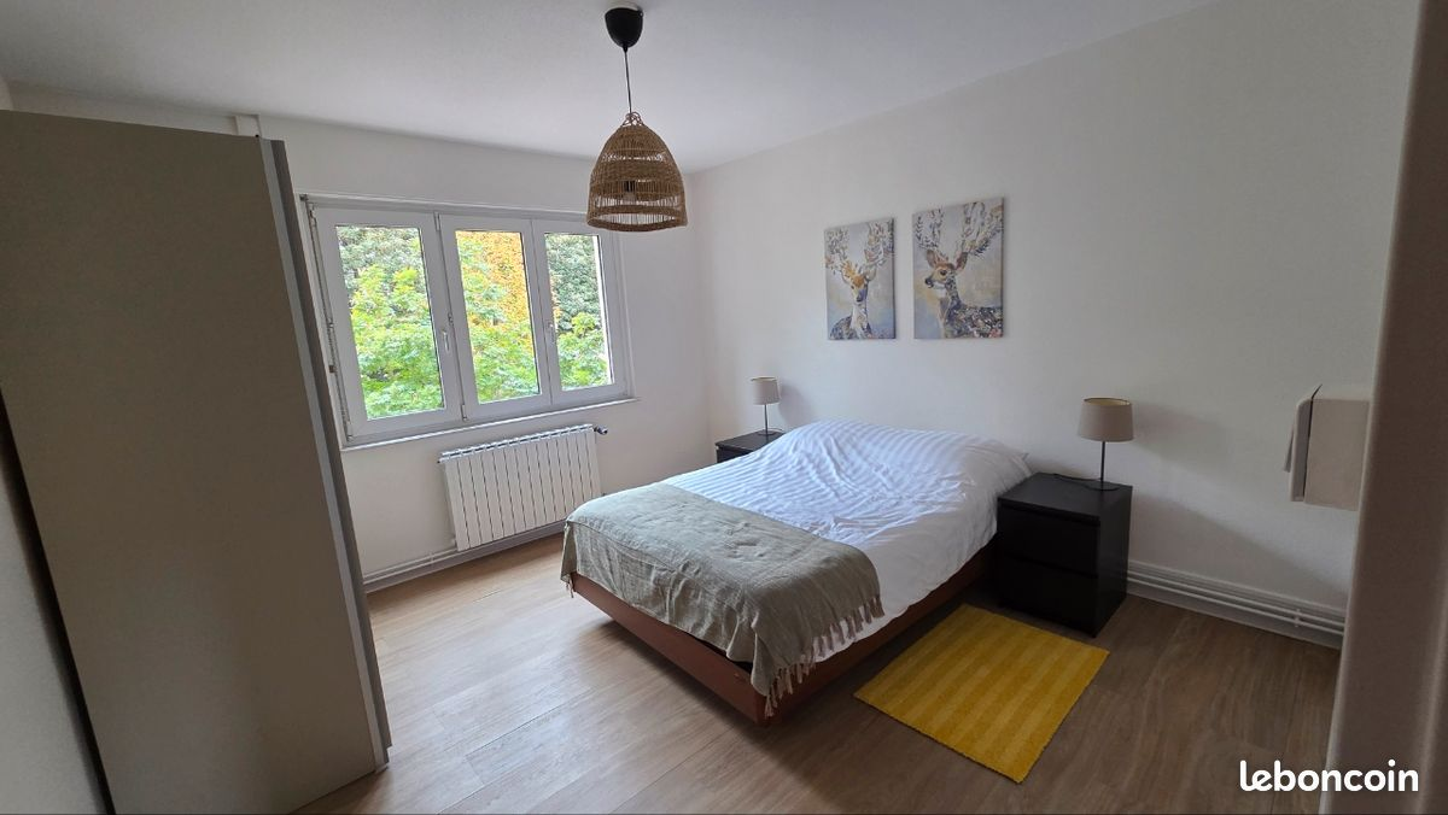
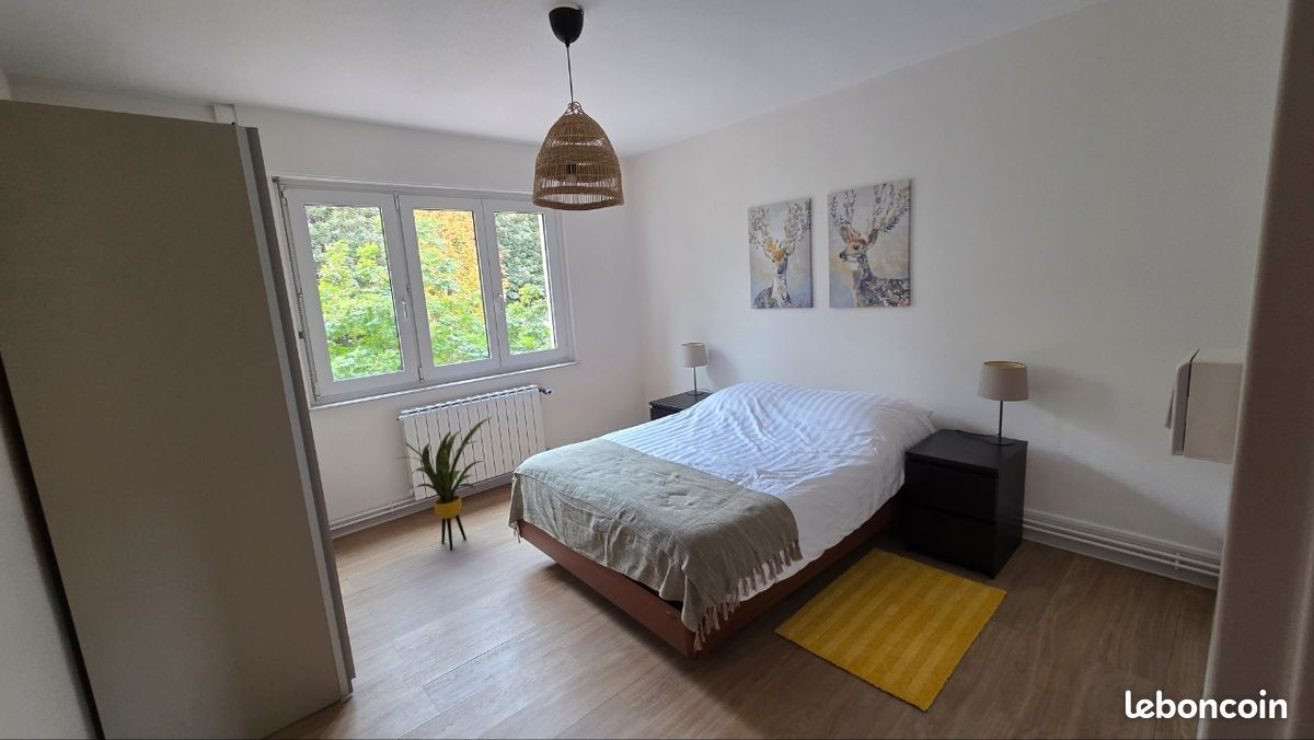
+ house plant (453, 486)
